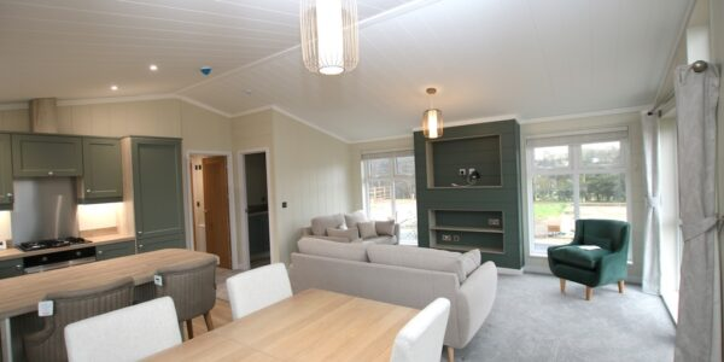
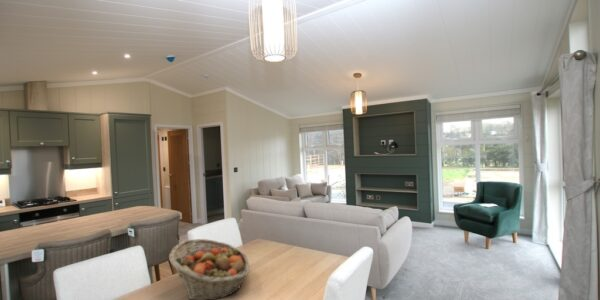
+ fruit basket (211, 265)
